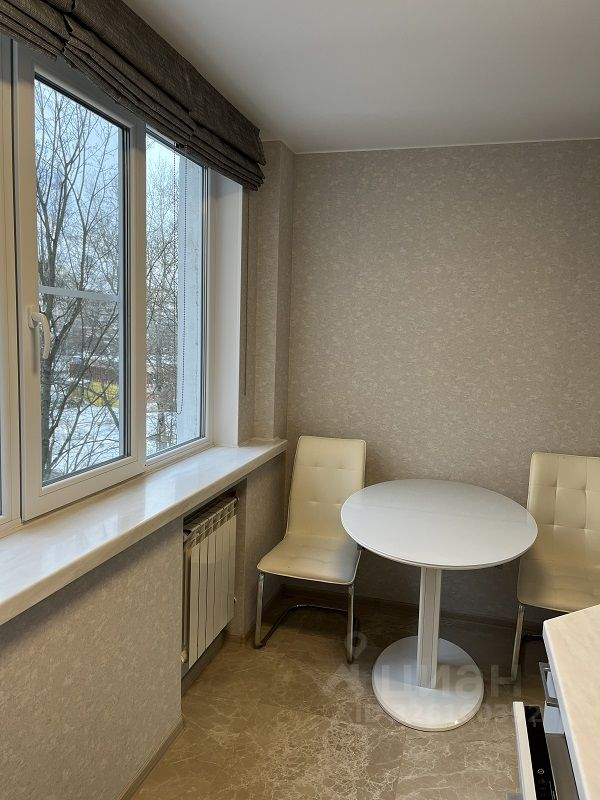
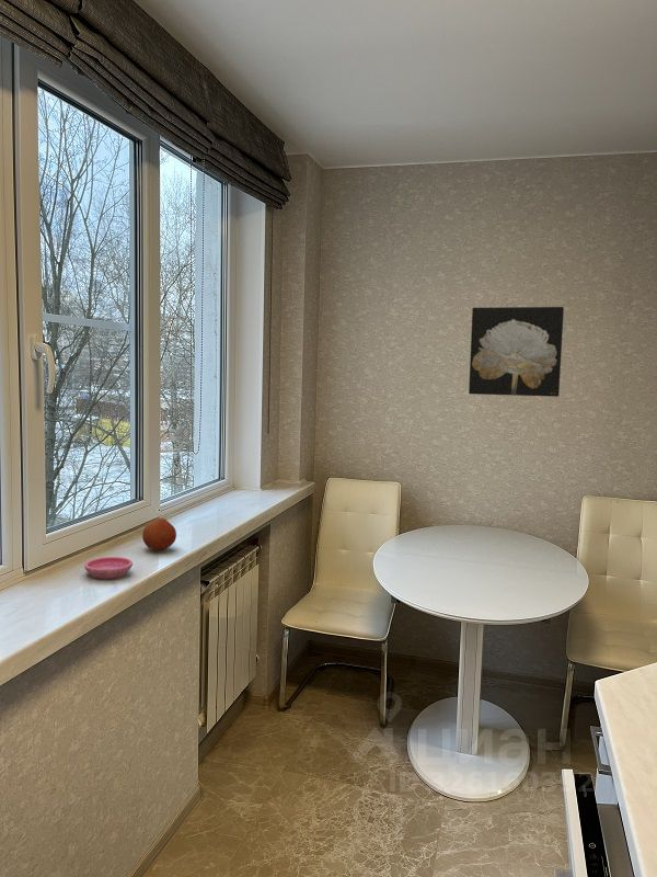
+ saucer (108, 568)
+ fruit (159, 534)
+ wall art (515, 351)
